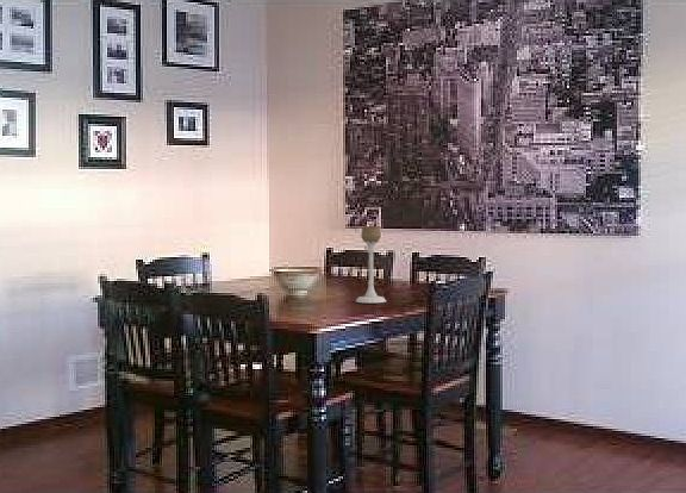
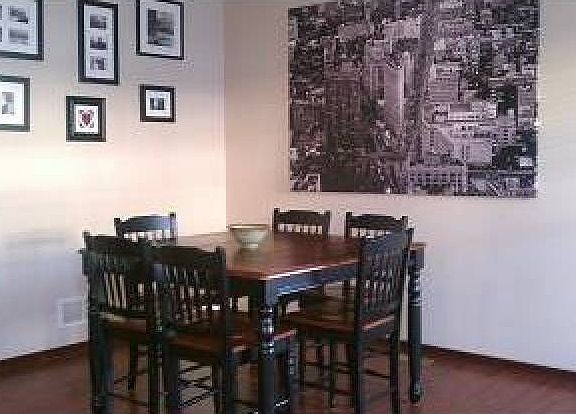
- candle holder (370, 263)
